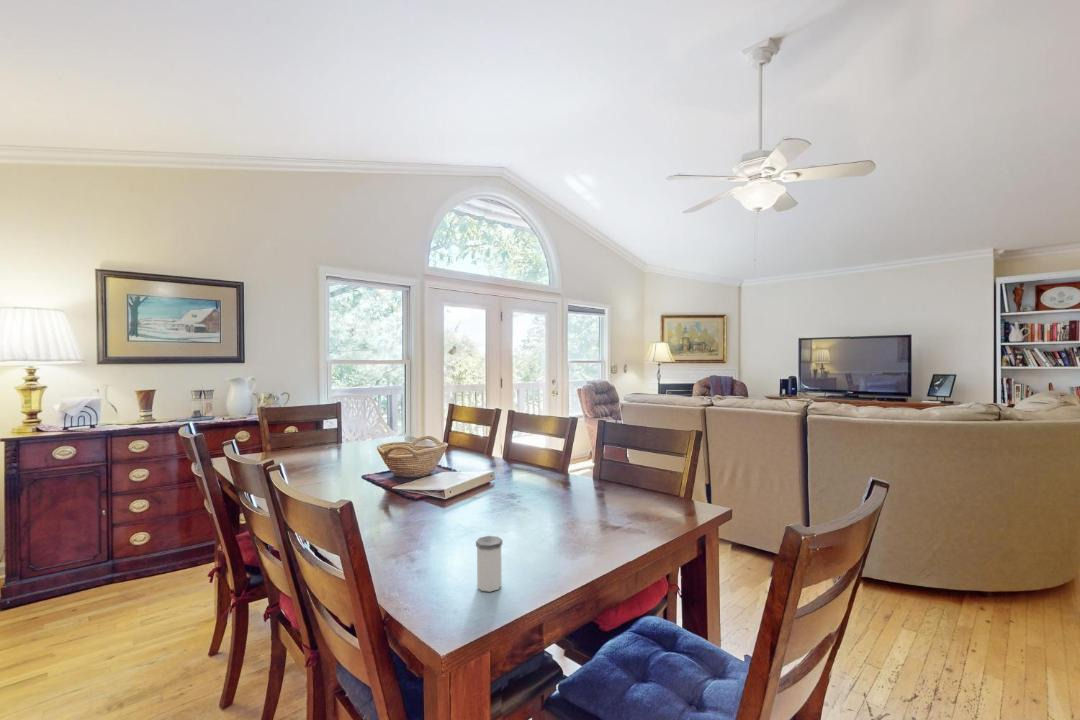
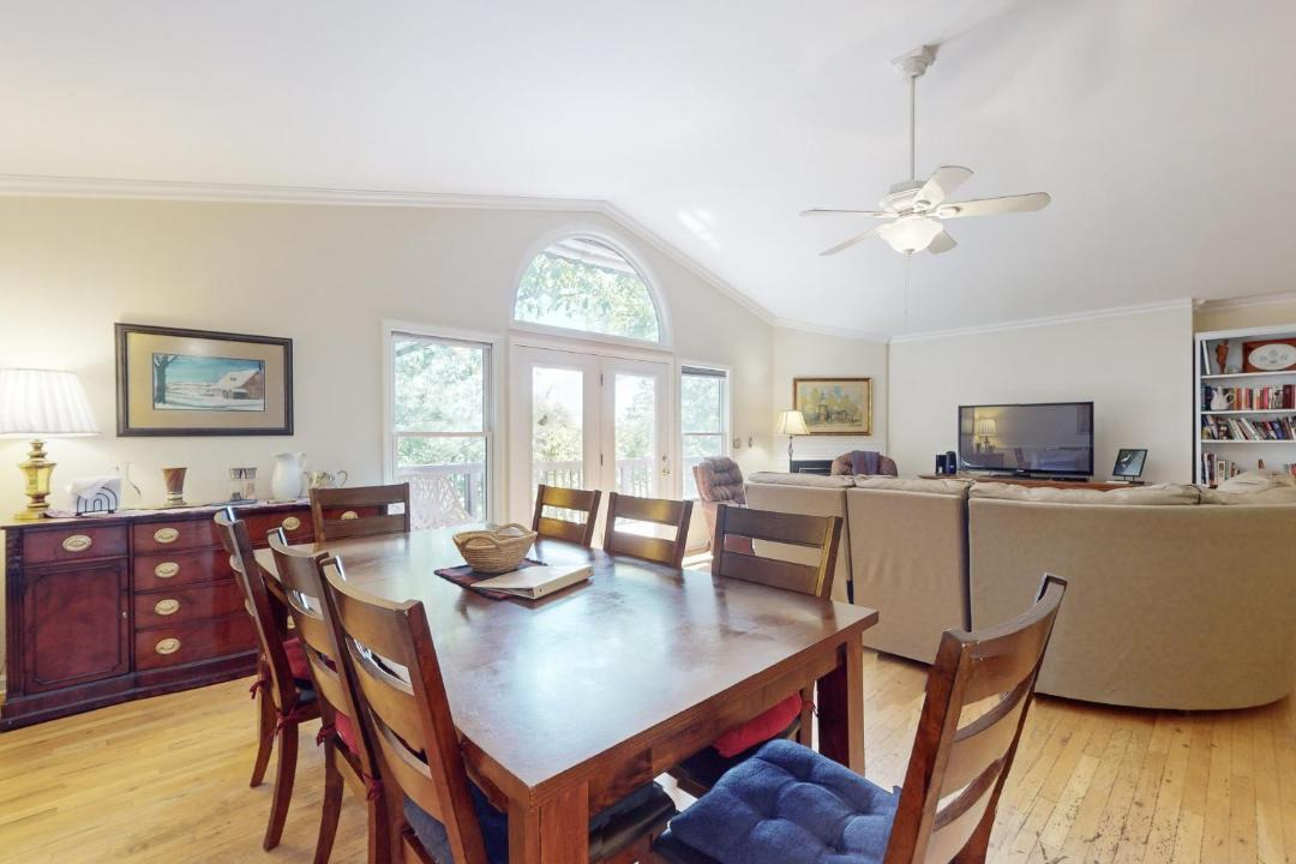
- salt shaker (489, 563)
